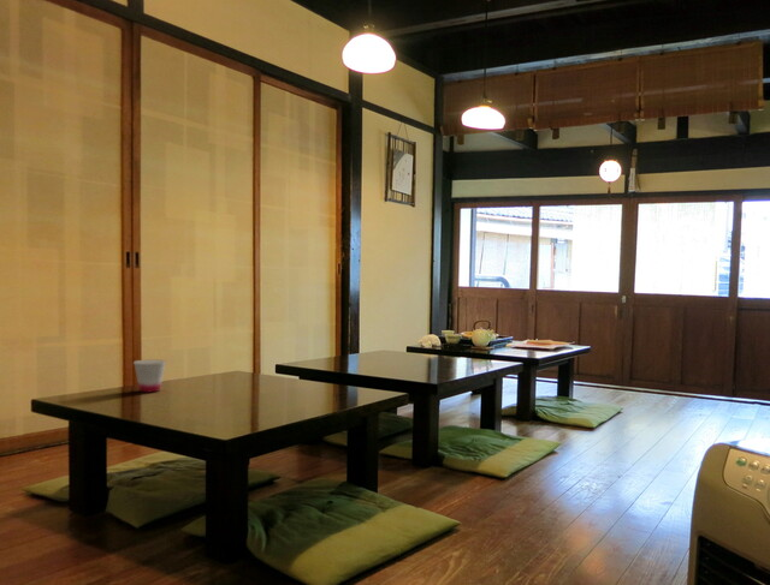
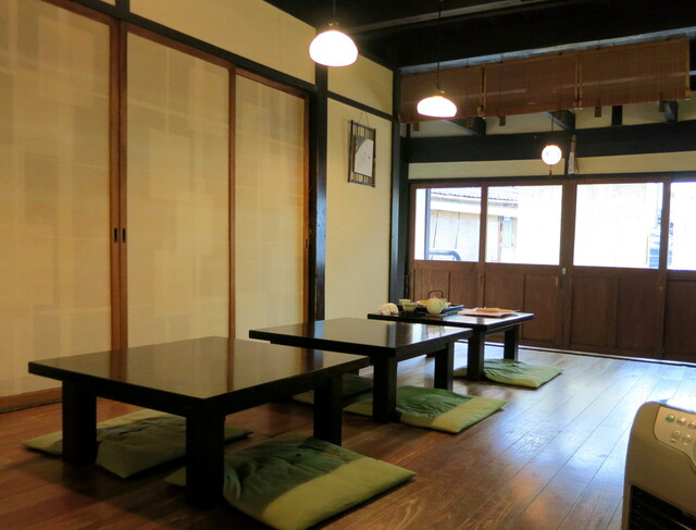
- cup (149, 376)
